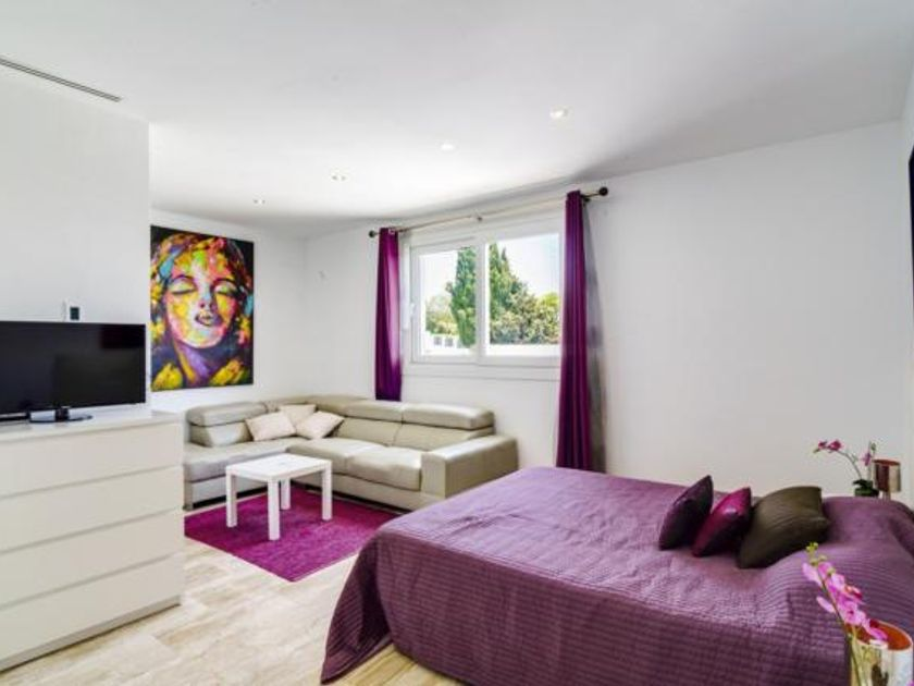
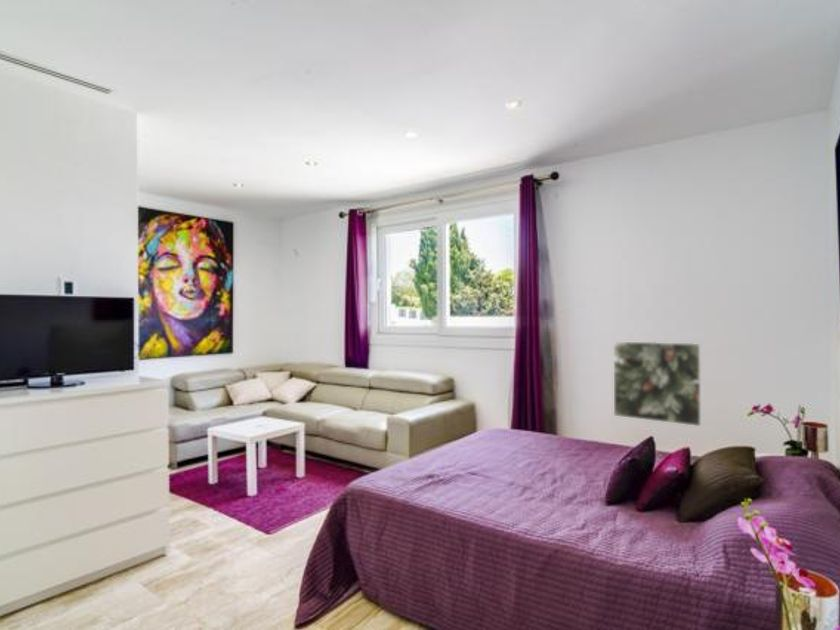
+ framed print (655, 381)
